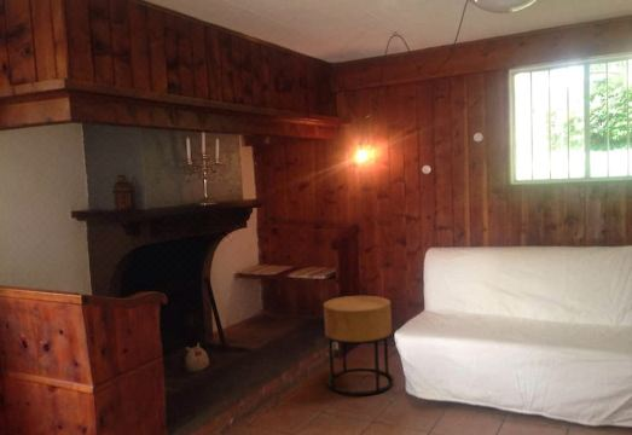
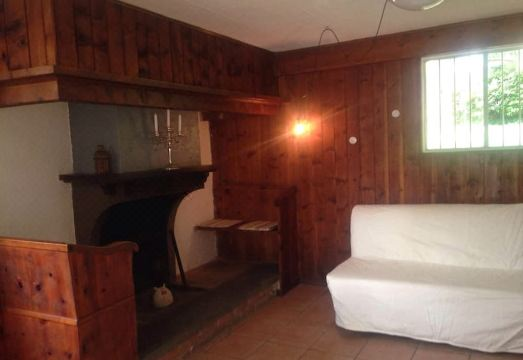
- side table (358, 342)
